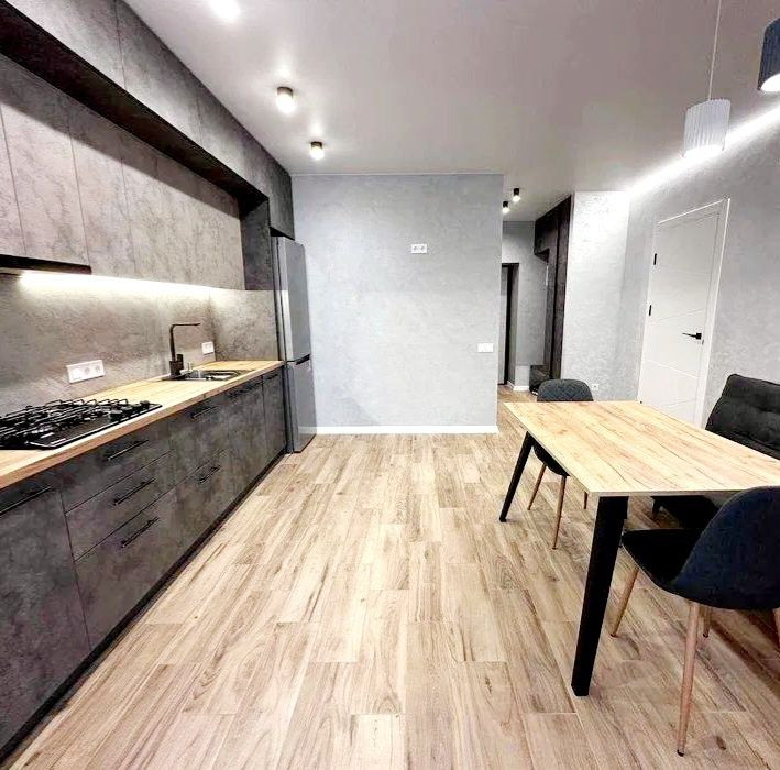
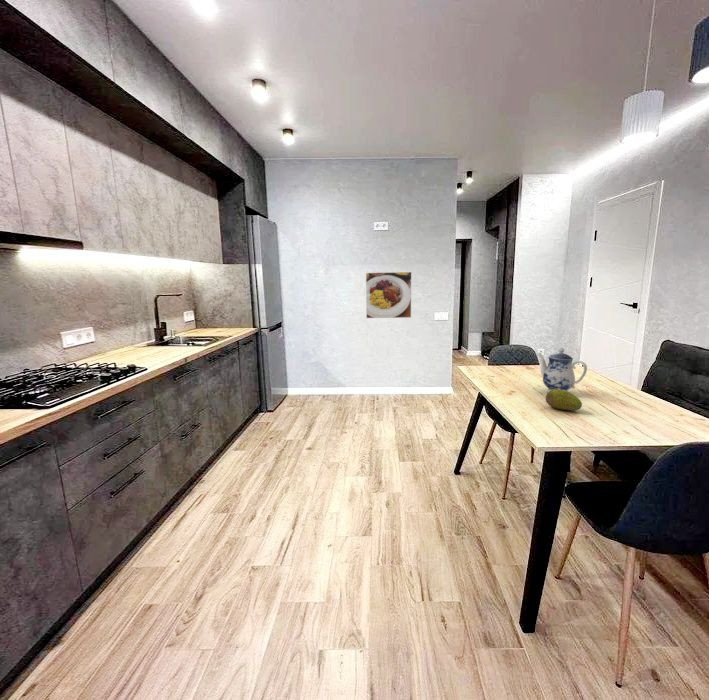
+ teapot (559, 370)
+ fruit (563, 399)
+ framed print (388, 295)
